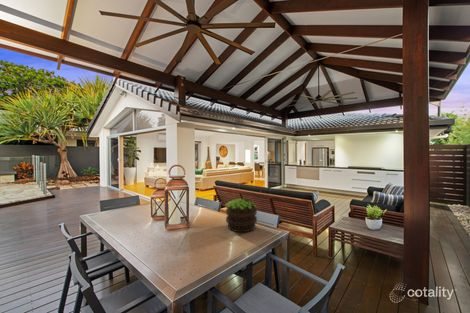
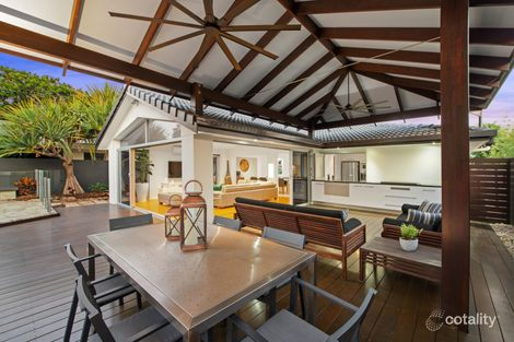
- potted plant (241, 213)
